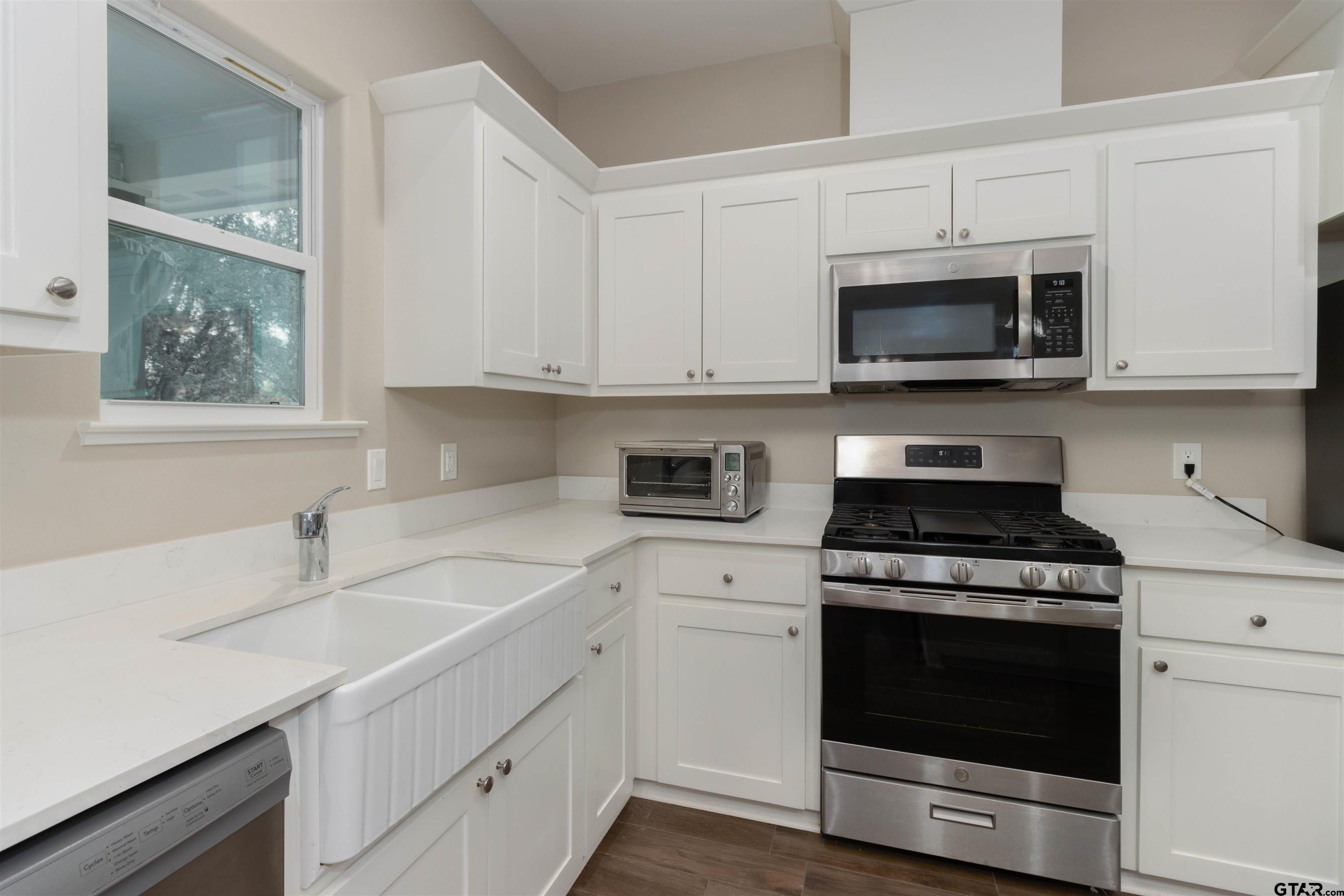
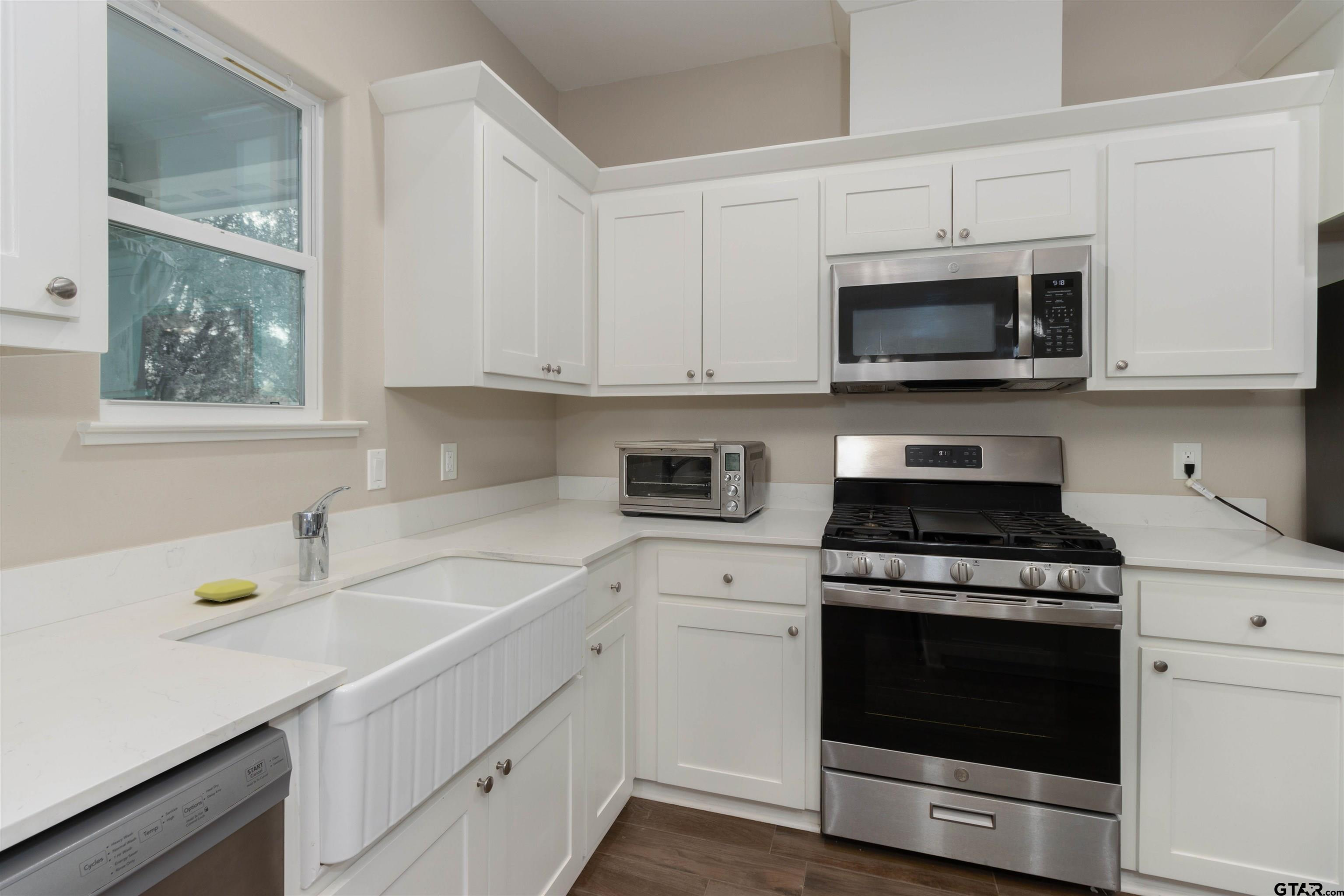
+ soap bar (227, 589)
